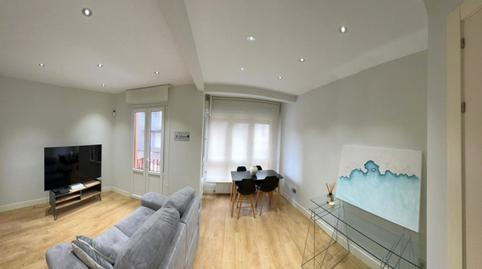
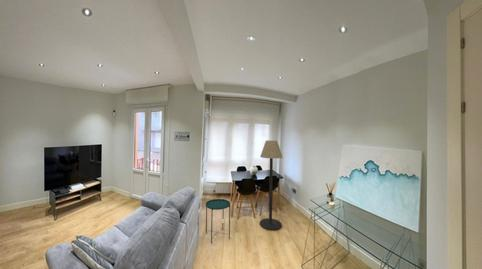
+ side table (211, 219)
+ floor lamp (270, 182)
